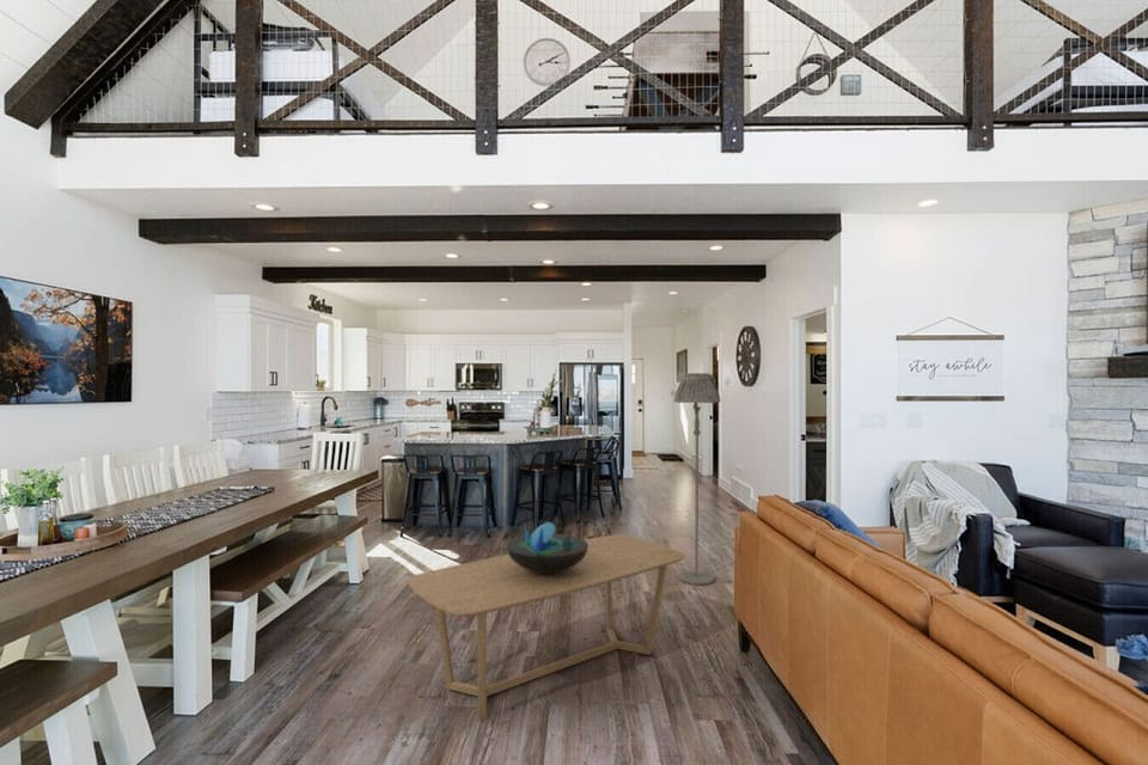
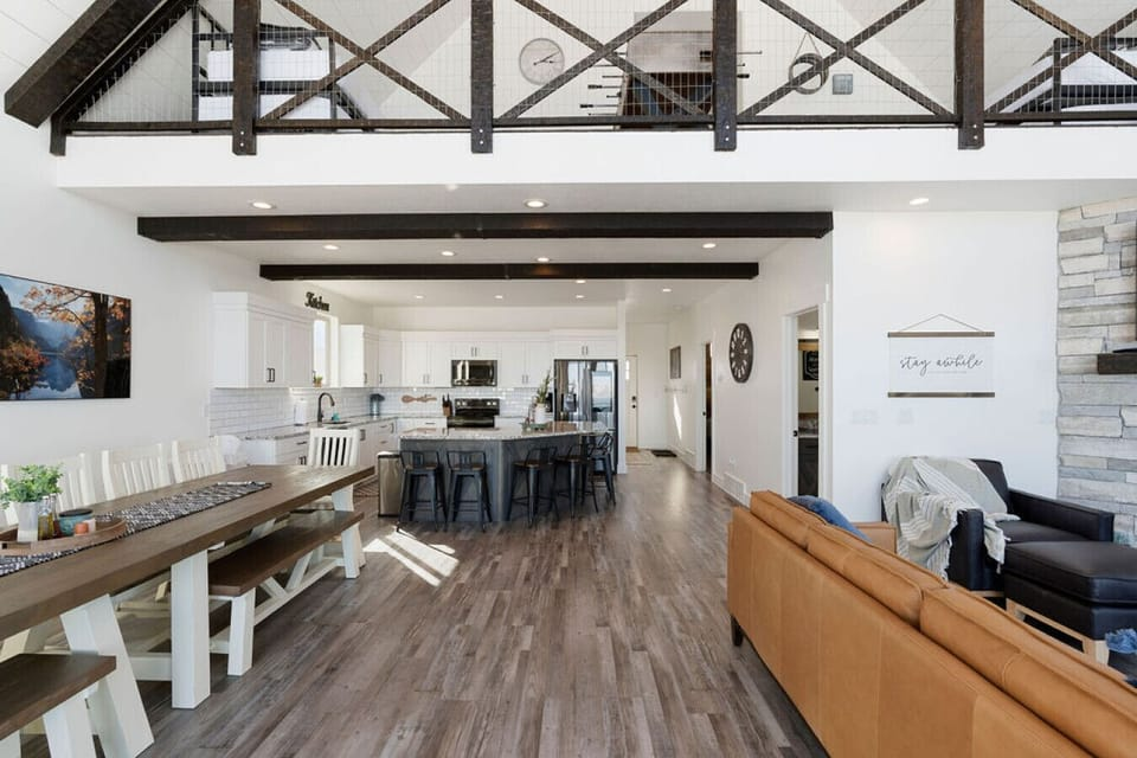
- floor lamp (696, 476)
- decorative bowl (546, 544)
- coffee table (549, 598)
